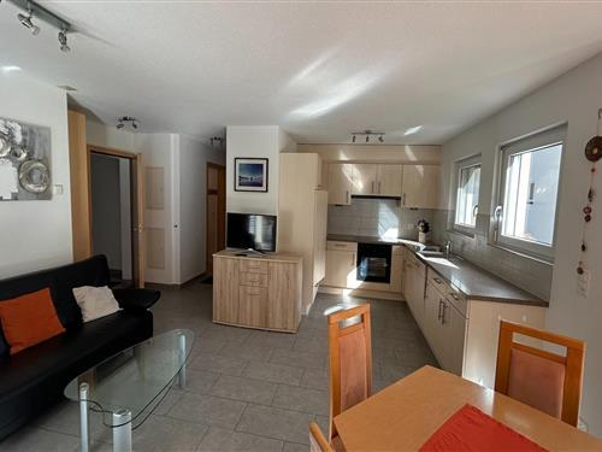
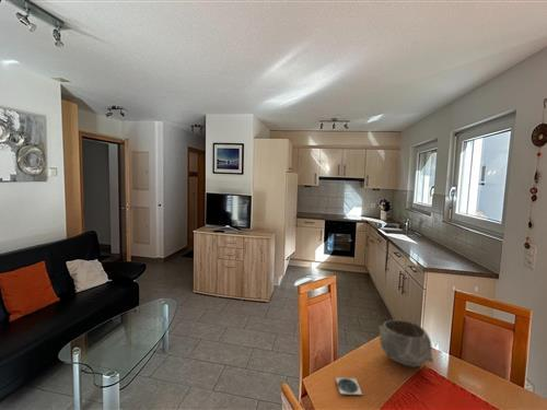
+ coaster (348, 386)
+ bowl (404, 343)
